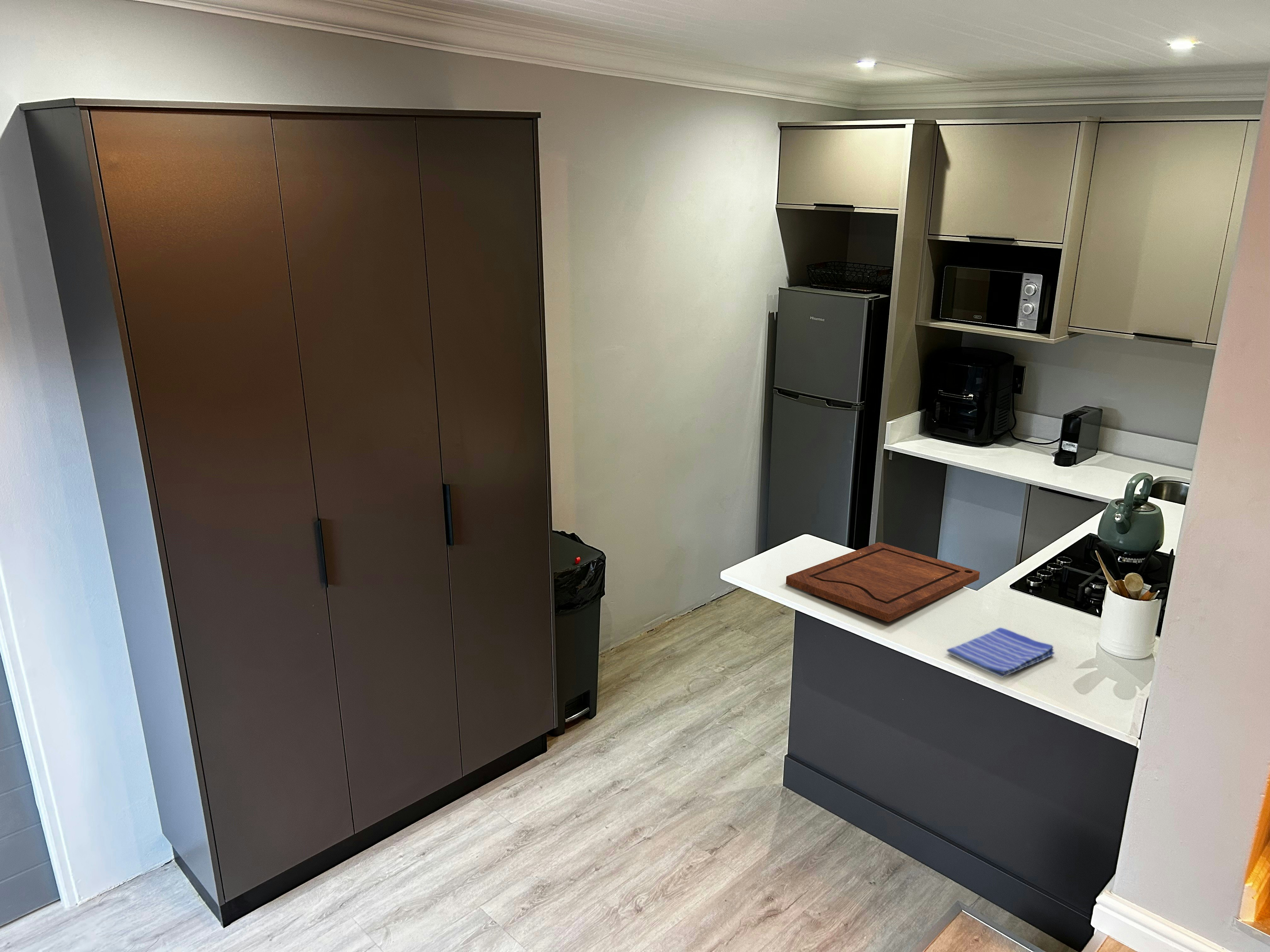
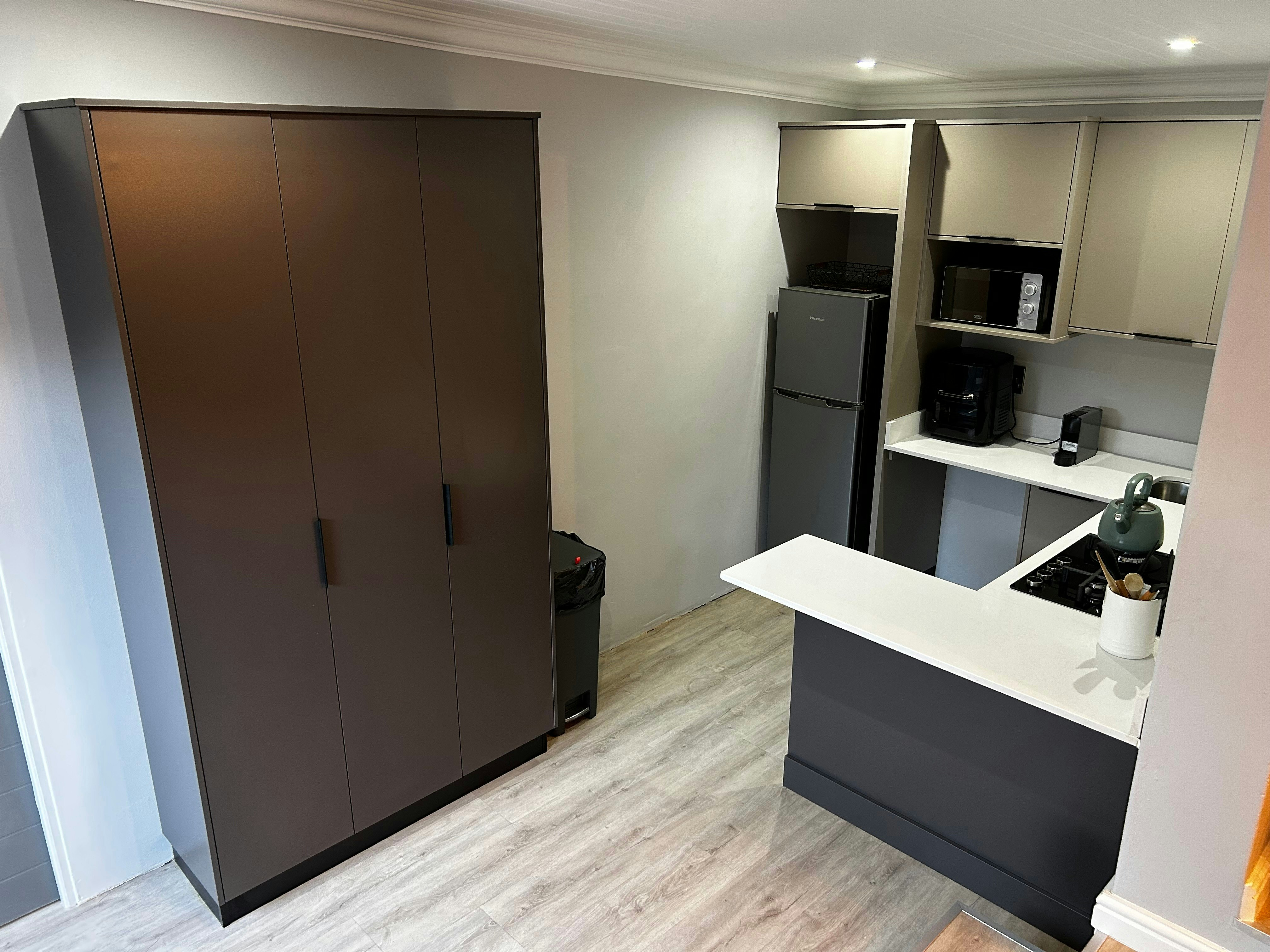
- cutting board (883, 578)
- dish towel (1001, 650)
